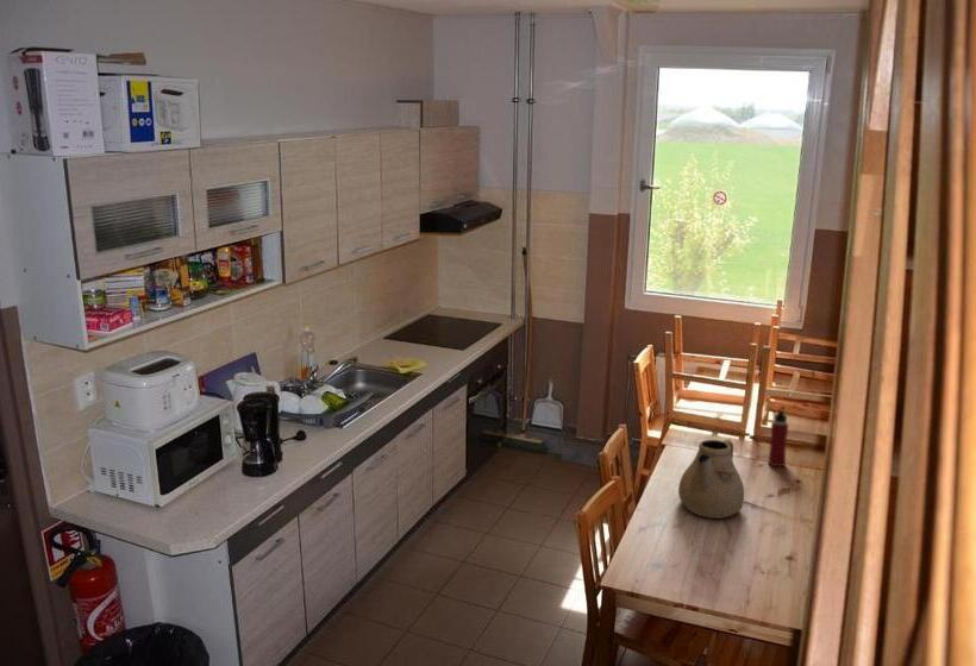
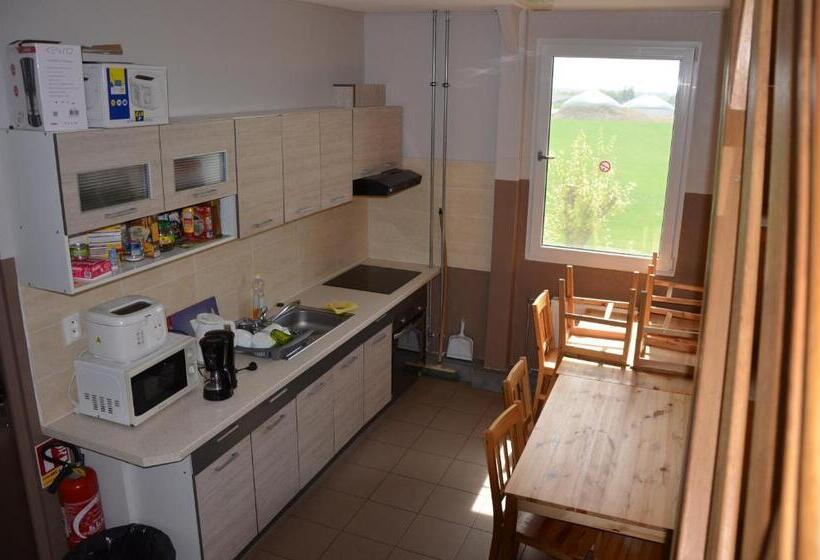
- water bottle (778, 435)
- teapot (712, 475)
